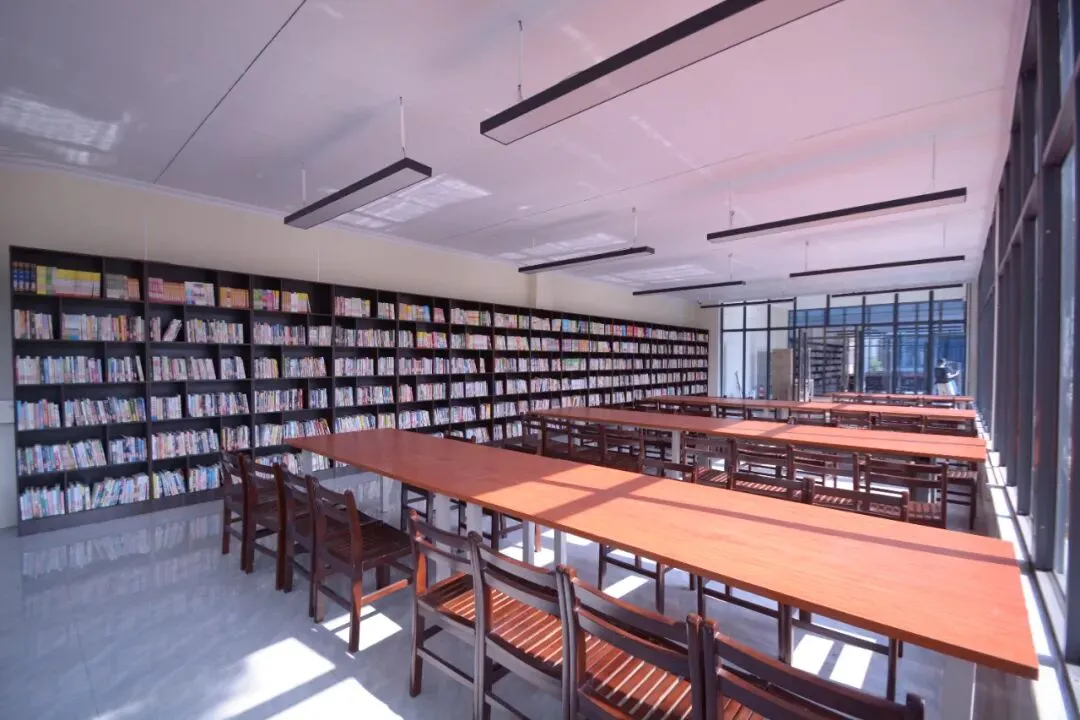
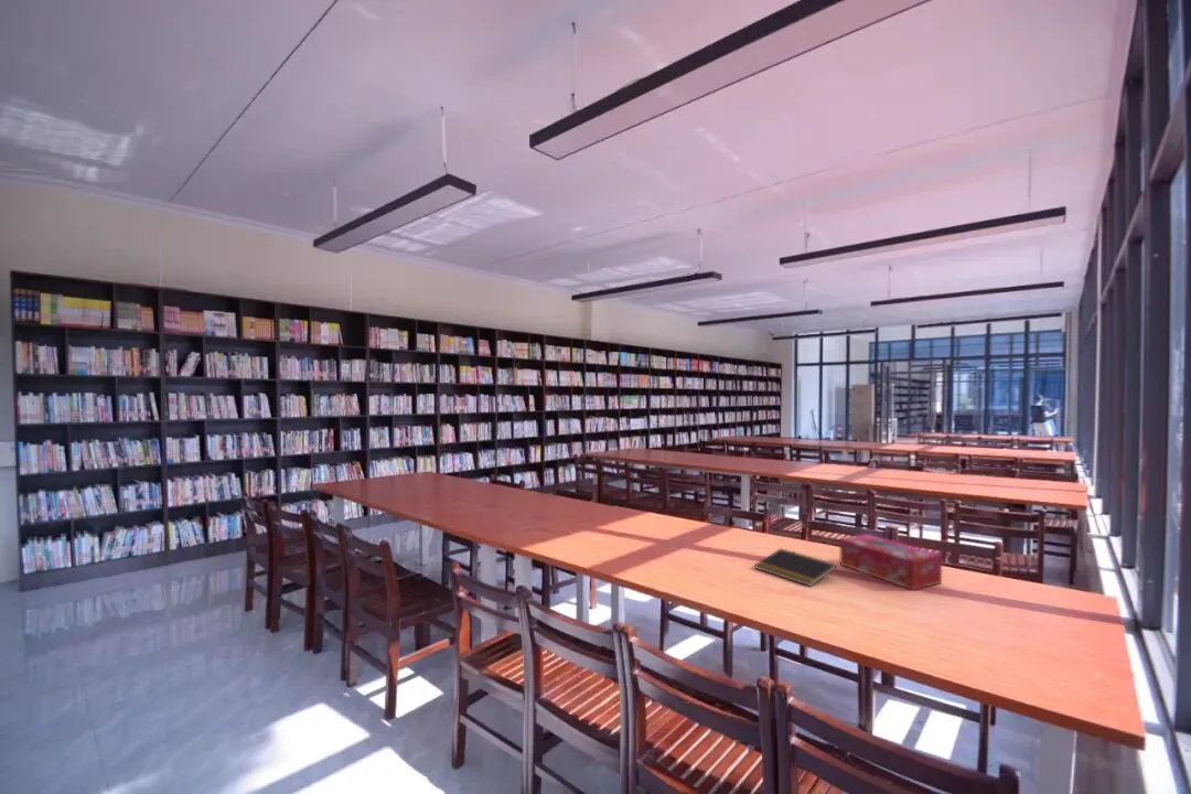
+ notepad (794, 566)
+ tissue box (888, 559)
